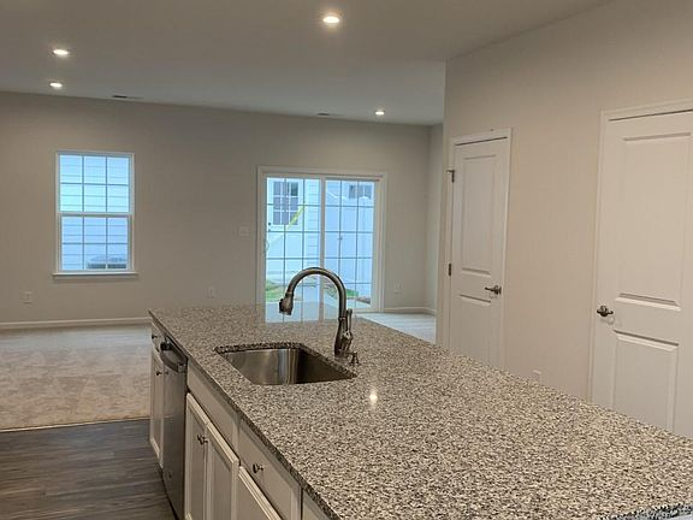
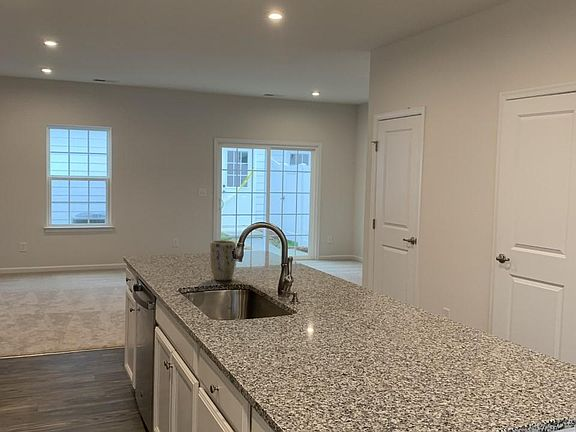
+ plant pot (222, 260)
